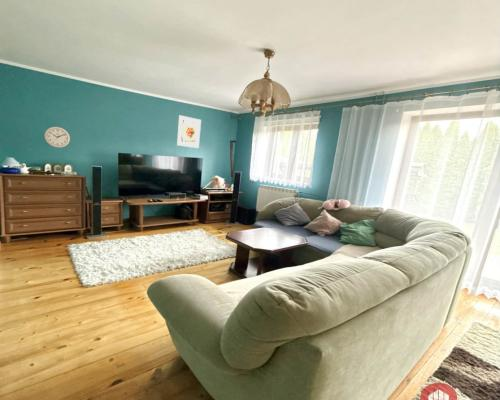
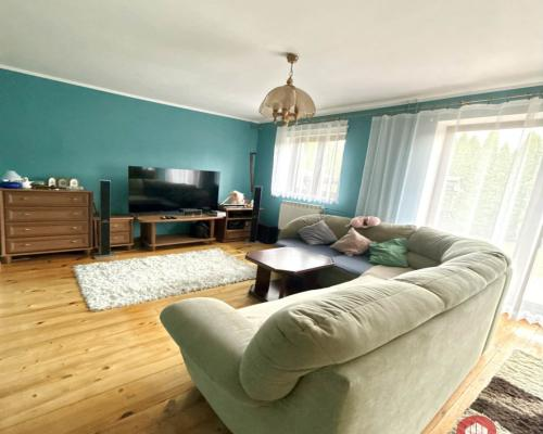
- wall clock (57, 137)
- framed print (189, 132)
